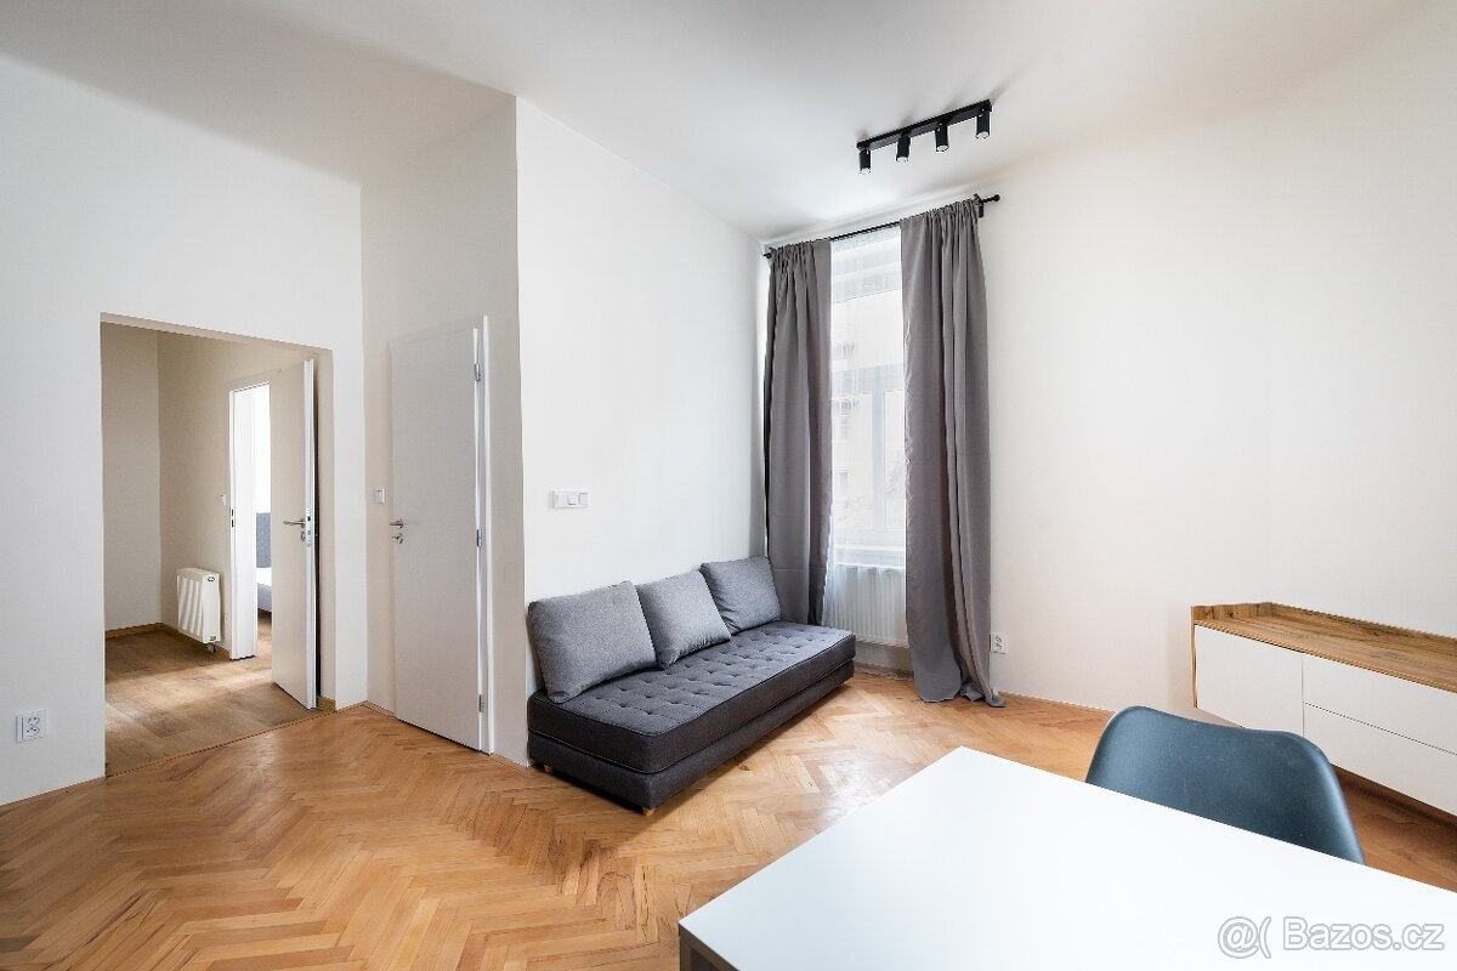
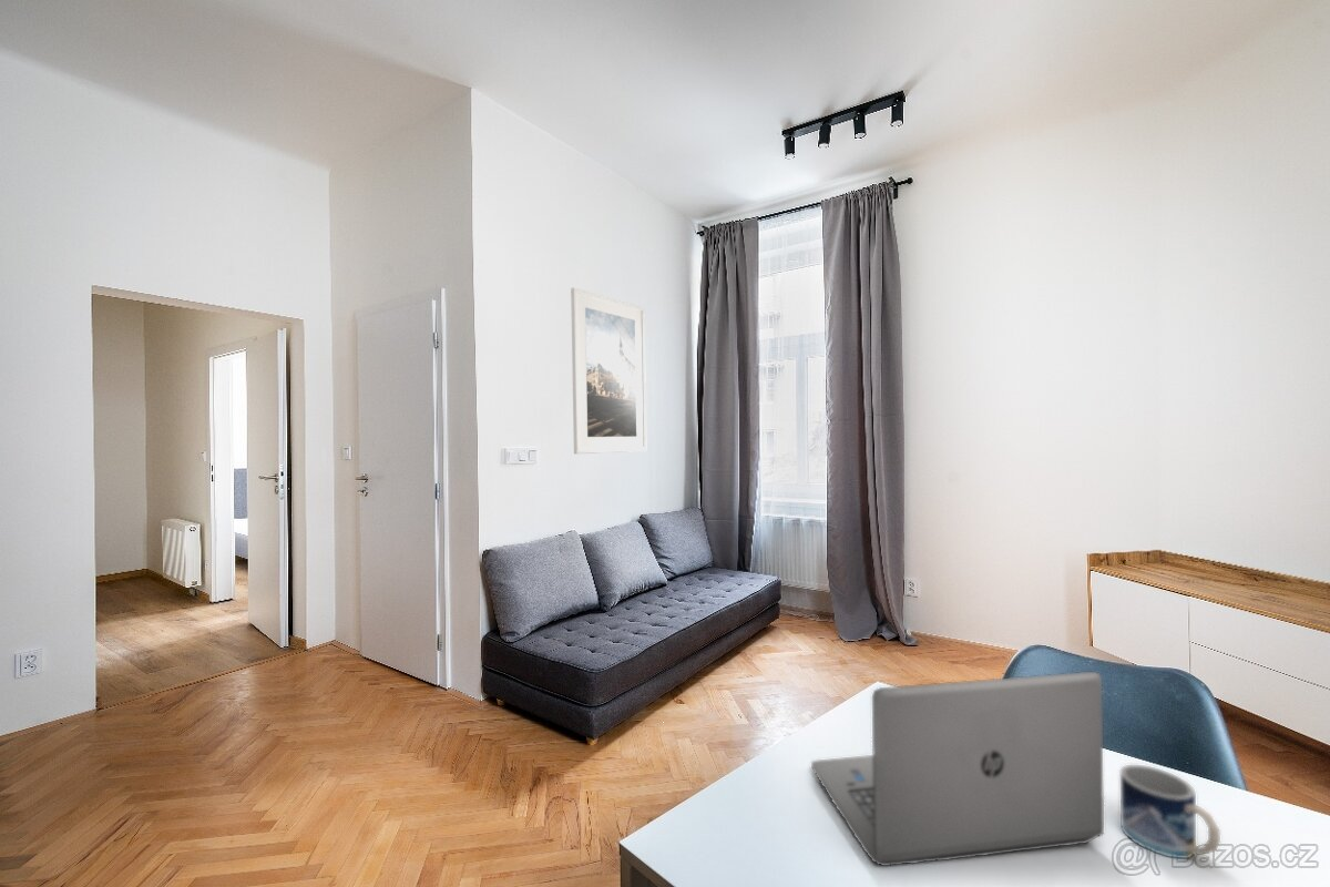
+ mug (1169, 816)
+ laptop (940, 727)
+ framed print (611, 375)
